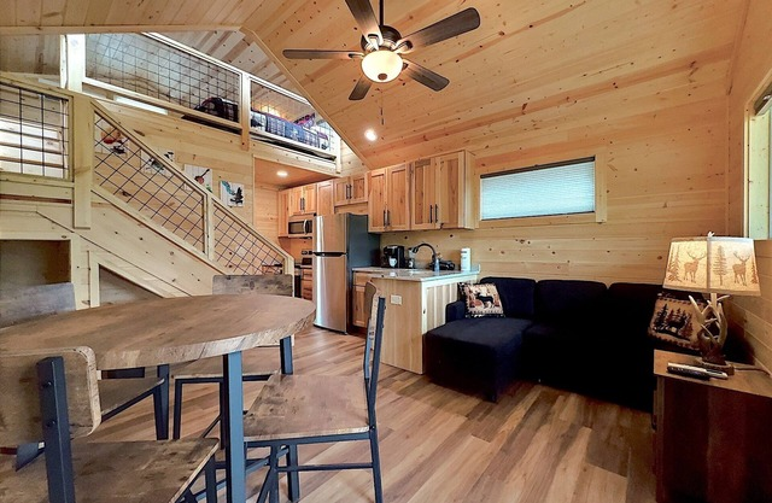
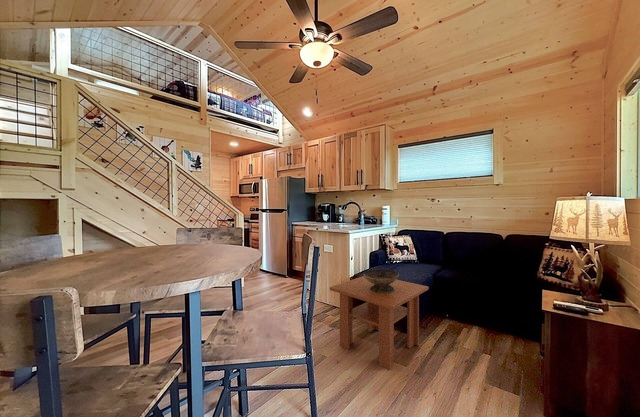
+ coffee table (379, 316)
+ decorative bowl (381, 280)
